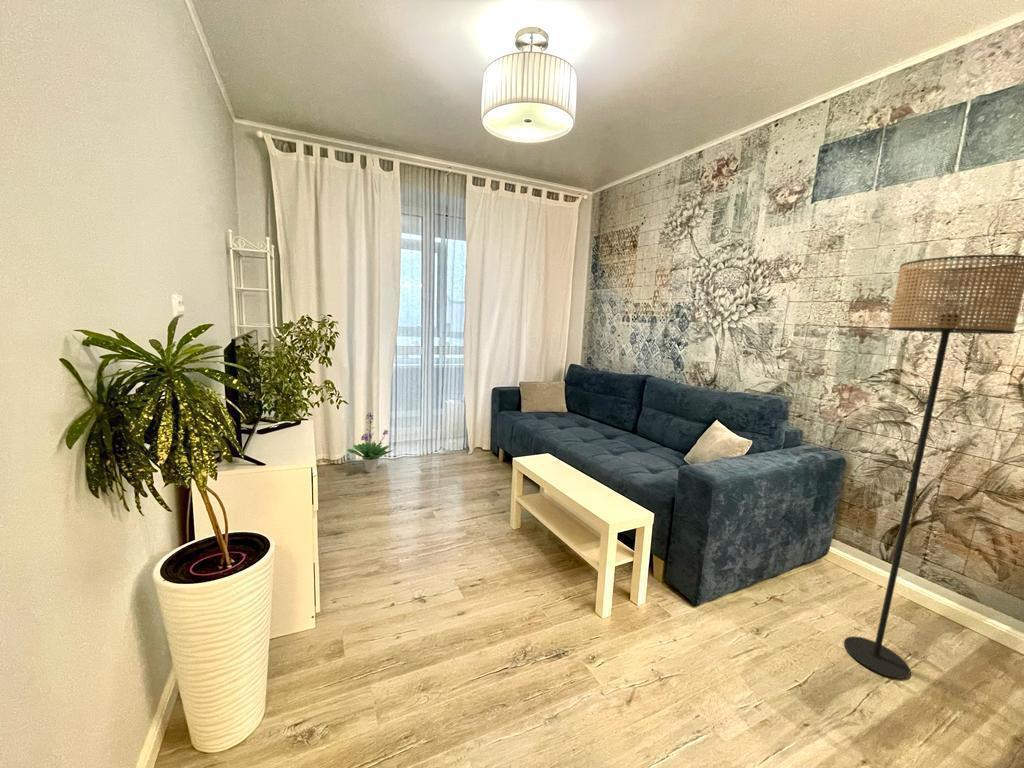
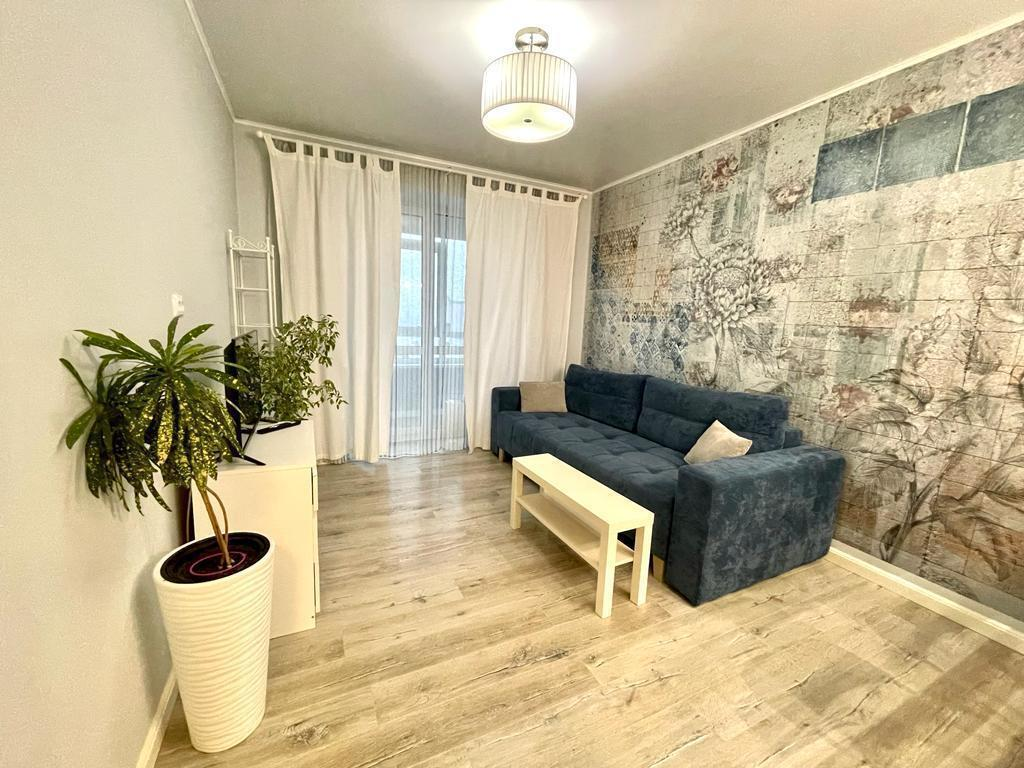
- floor lamp (915, 475)
- potted plant (370, 442)
